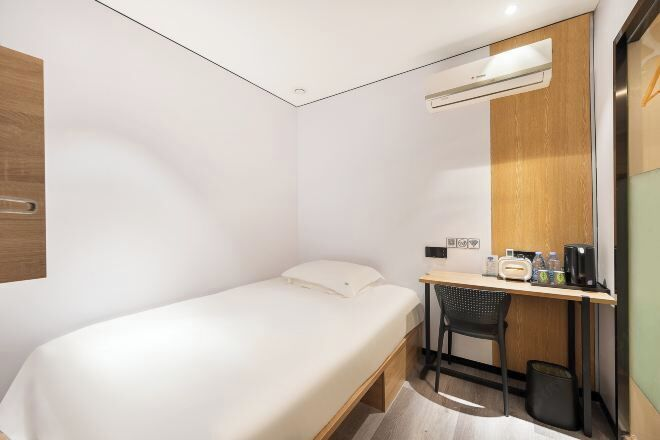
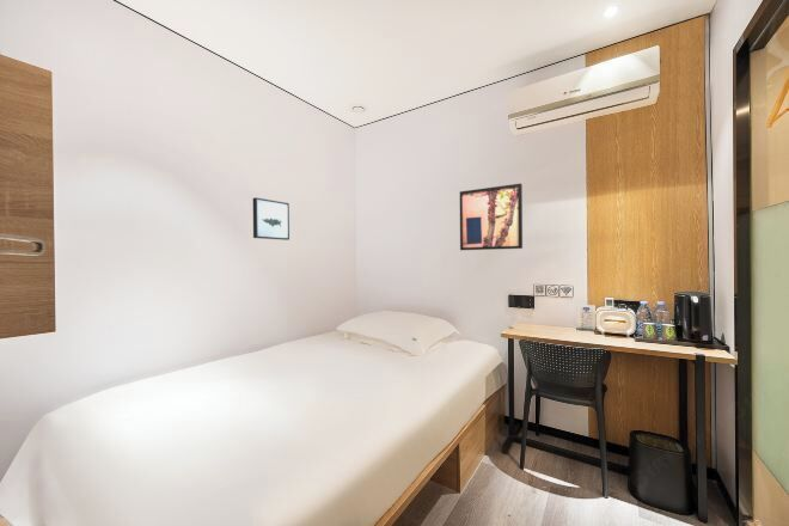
+ wall art (489, 219)
+ wall art (271, 219)
